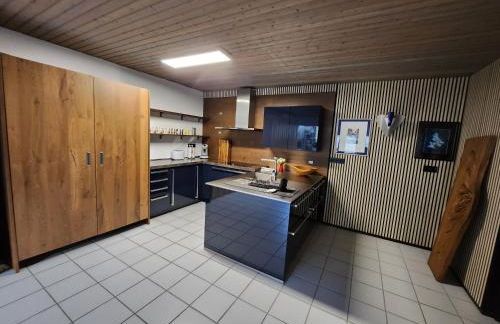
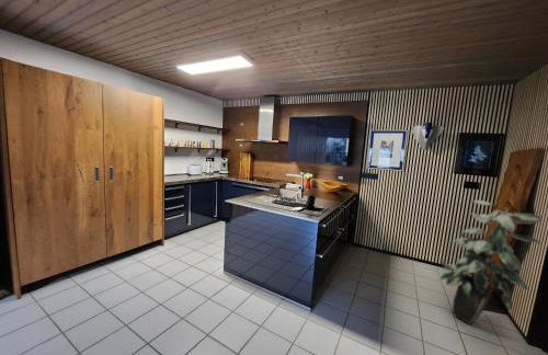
+ indoor plant (482, 263)
